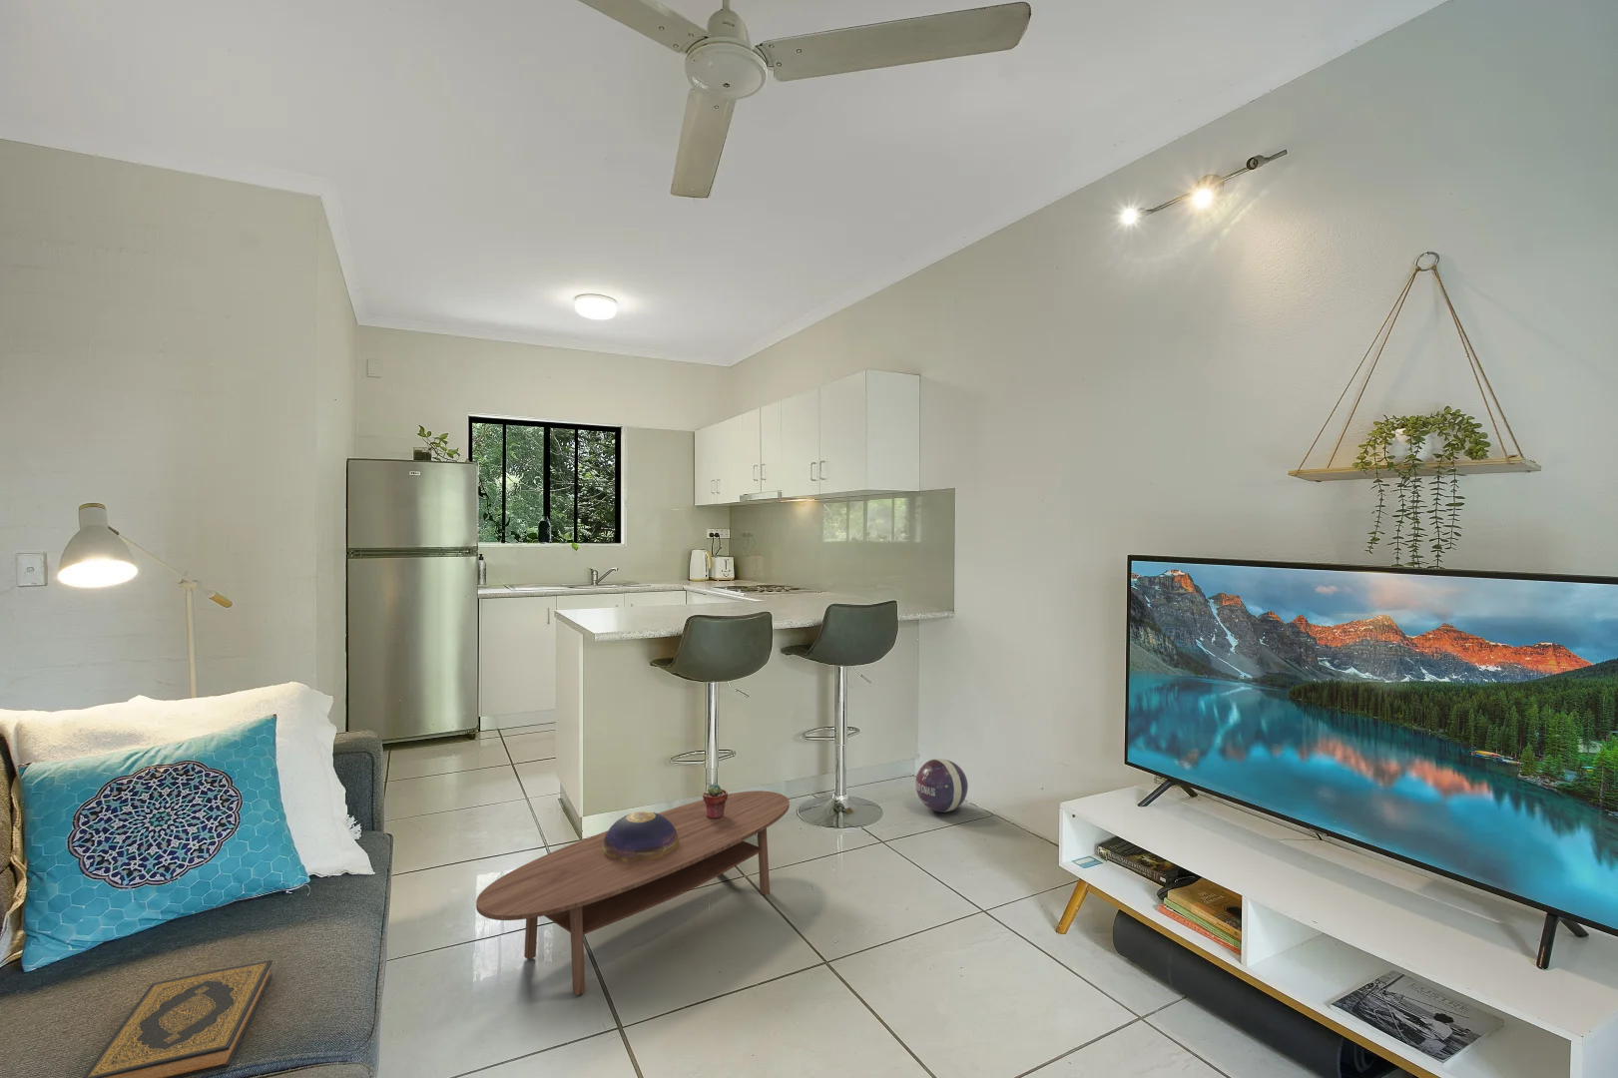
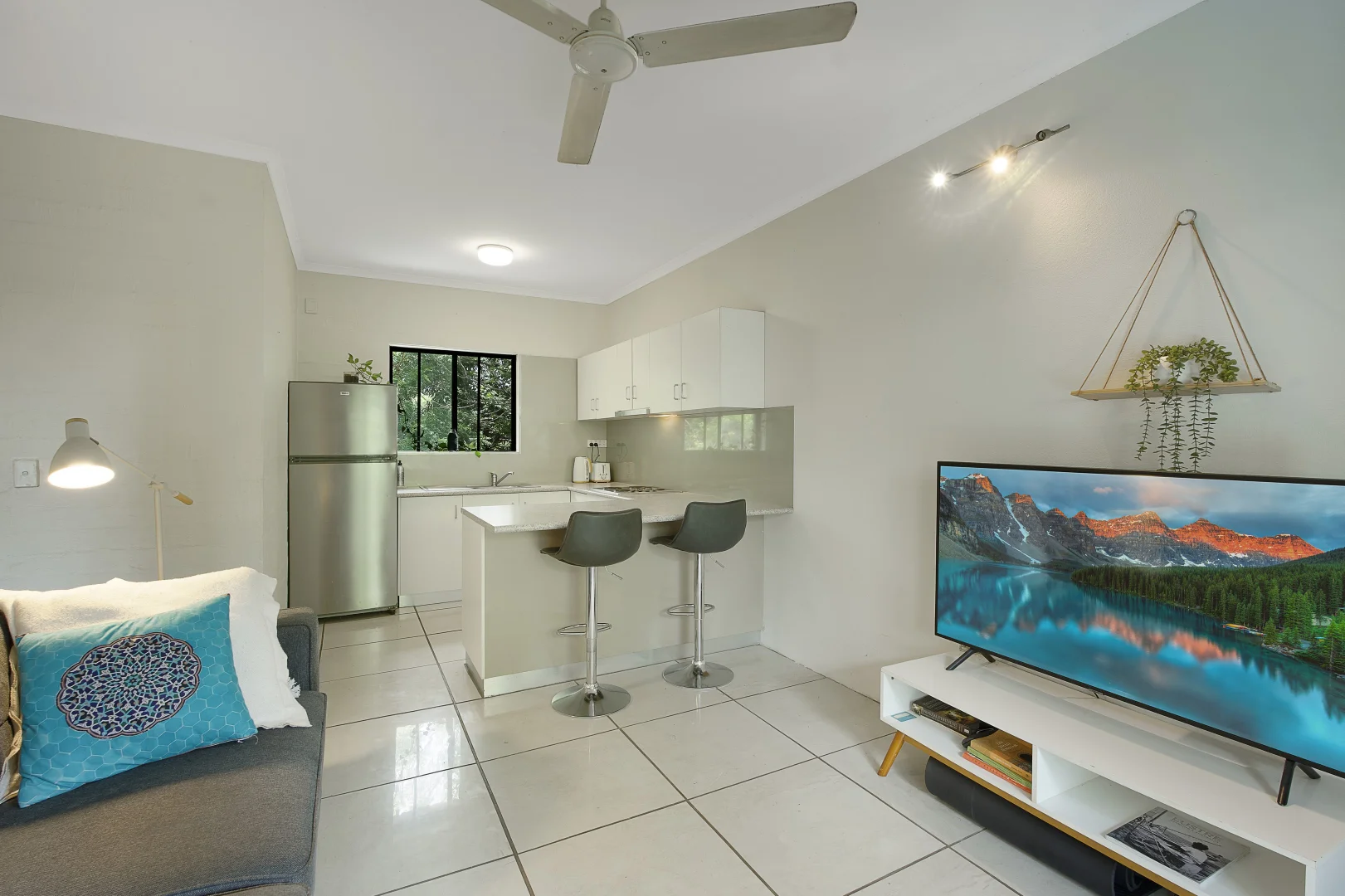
- hardback book (186, 1021)
- coffee table (657, 882)
- ball (941, 784)
- potted succulent (715, 799)
- decorative bowl (641, 829)
